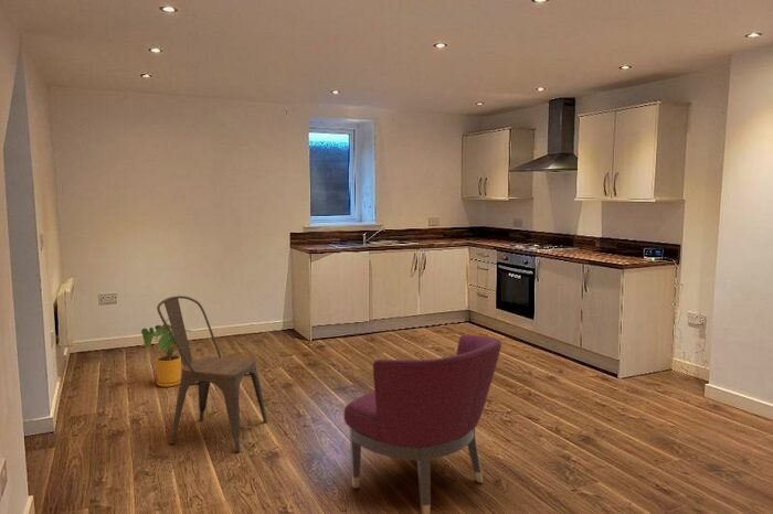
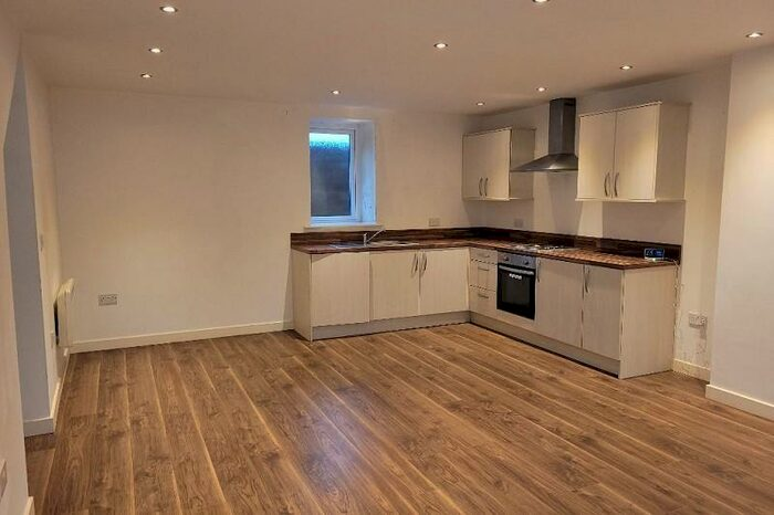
- chair (426, 413)
- house plant (170, 352)
- chair (211, 366)
